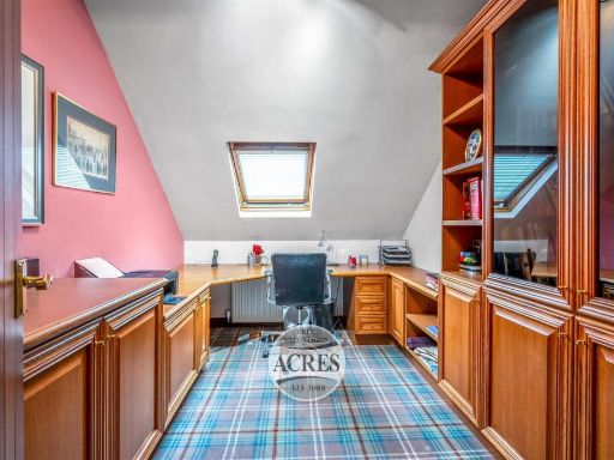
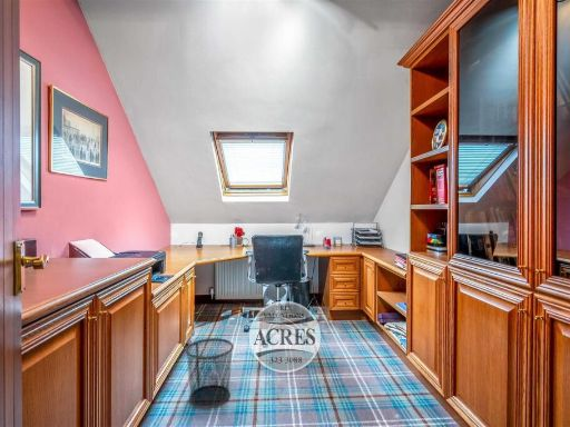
+ waste bin (209, 371)
